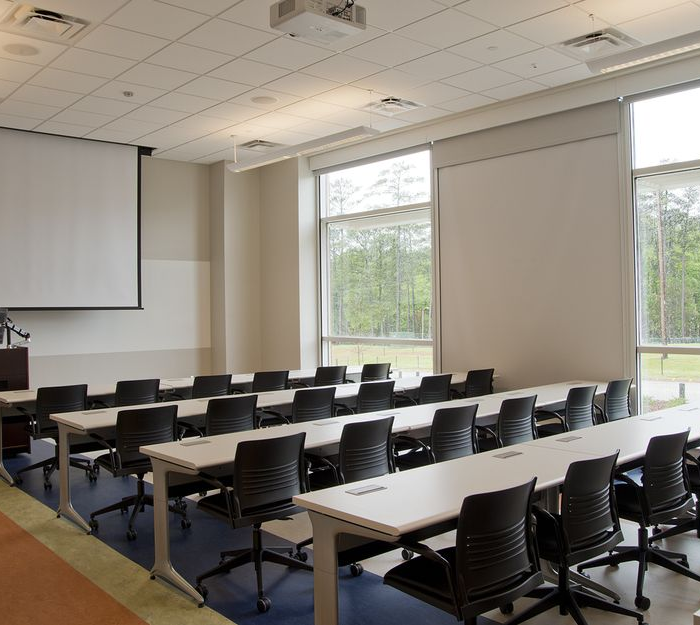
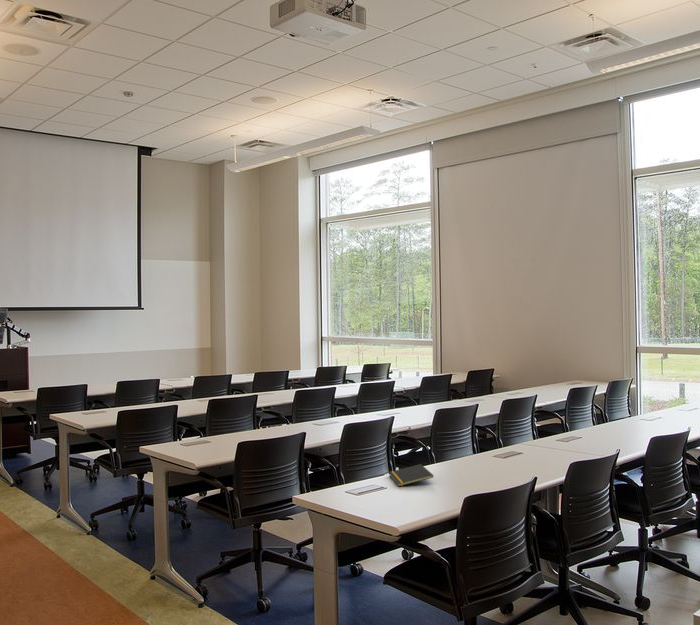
+ notepad (410, 474)
